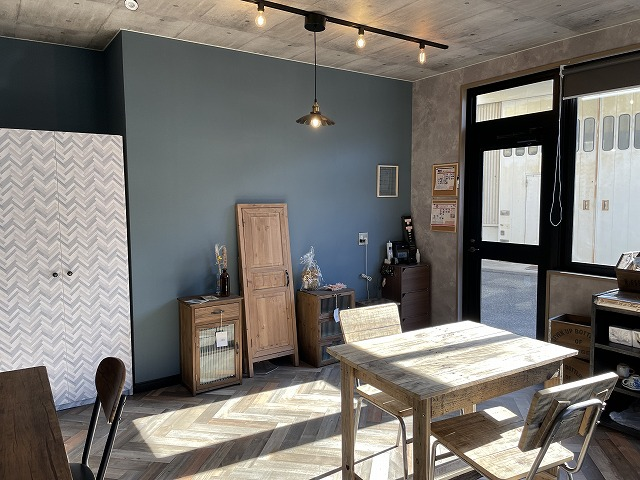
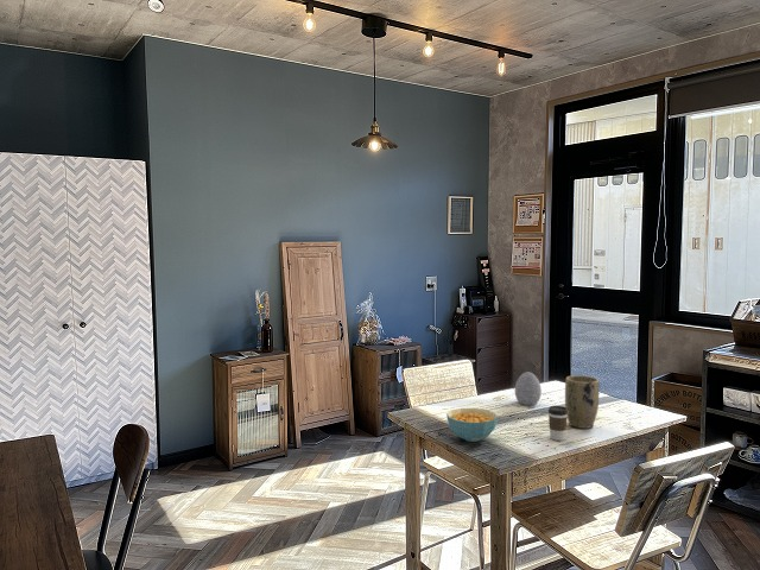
+ cereal bowl (471, 426)
+ coffee cup (557, 423)
+ plant pot (581, 401)
+ decorative egg (527, 387)
